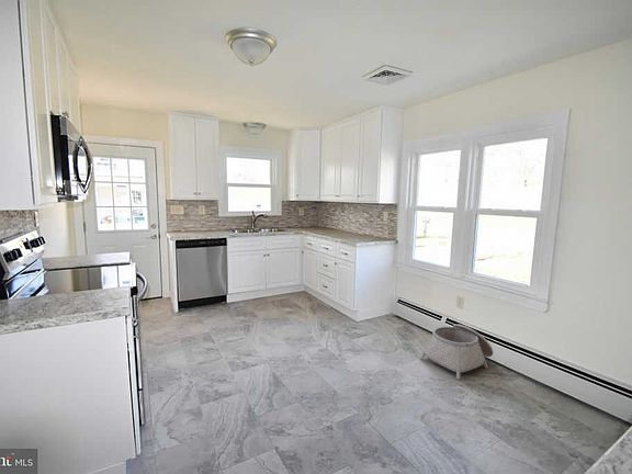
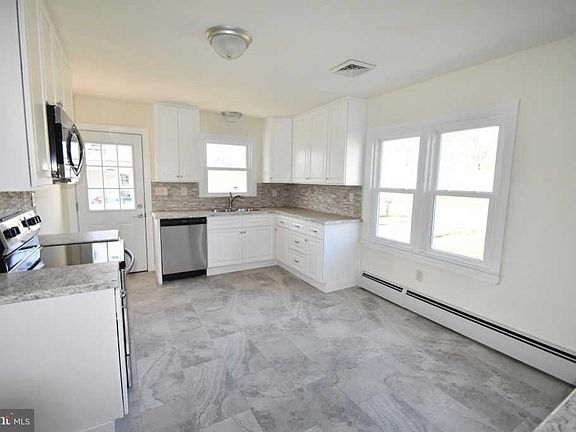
- basket (460, 343)
